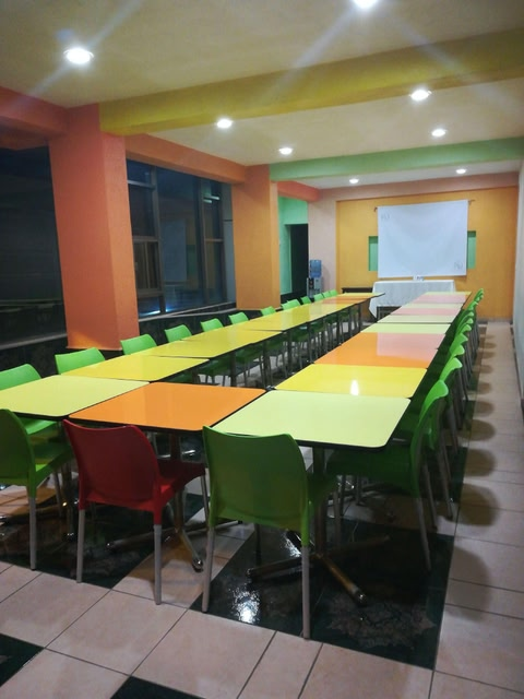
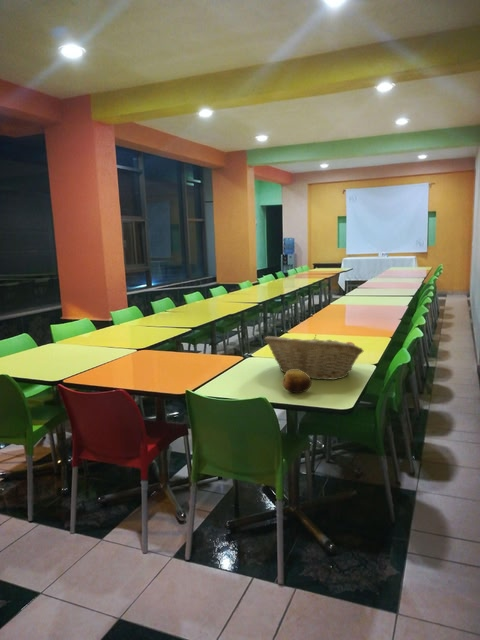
+ fruit (296, 381)
+ fruit basket (312, 352)
